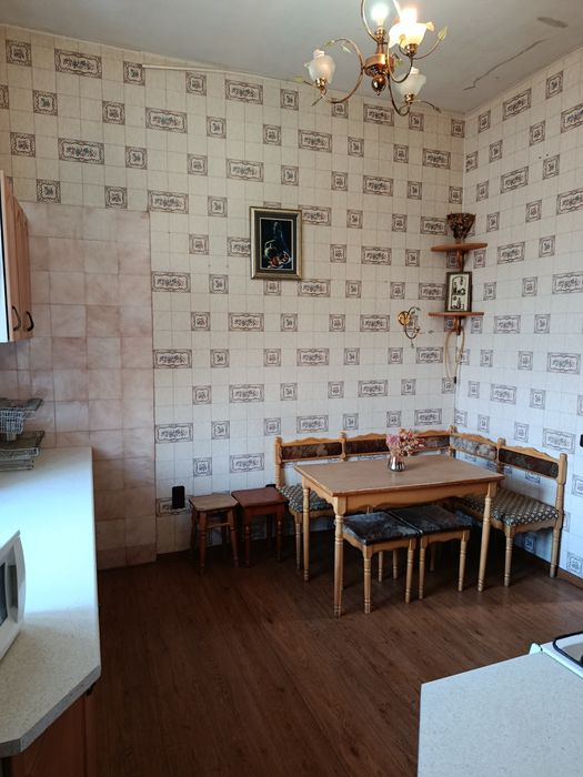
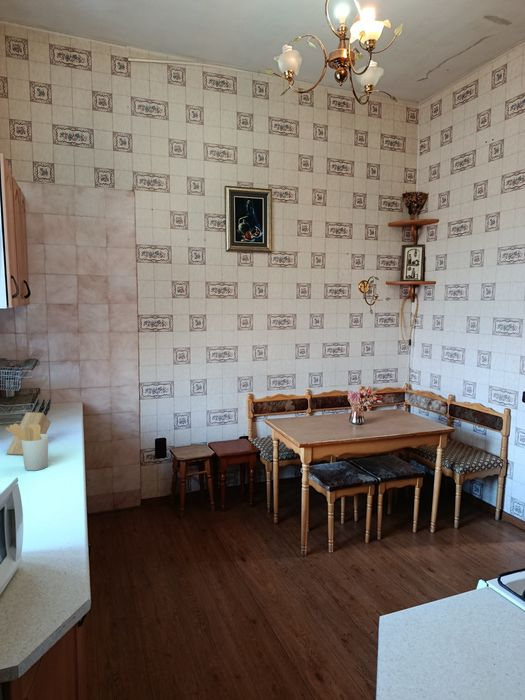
+ utensil holder (28, 445)
+ knife block (31, 423)
